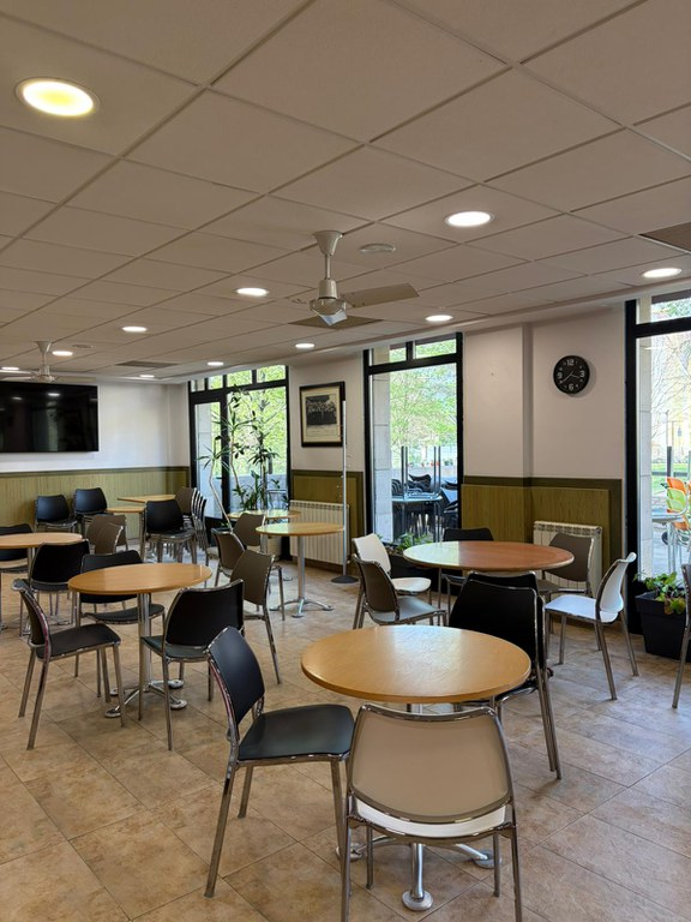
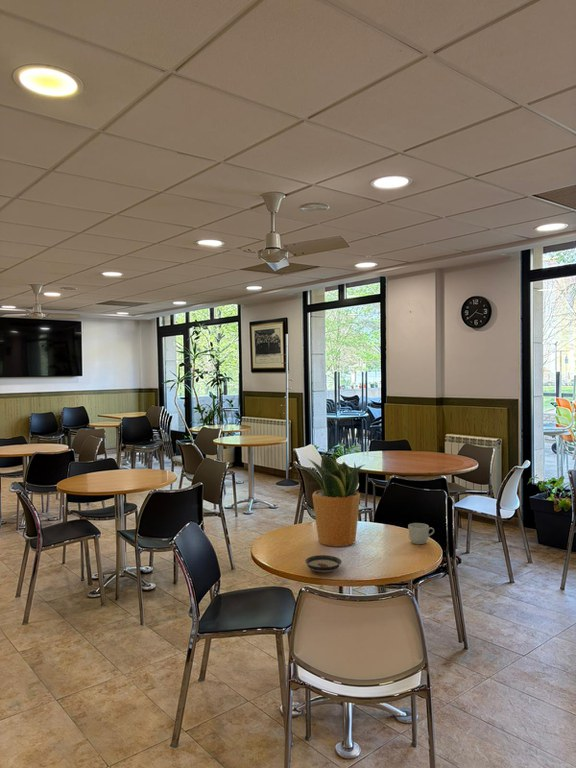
+ mug (421, 533)
+ potted plant (331, 500)
+ saucer (323, 565)
